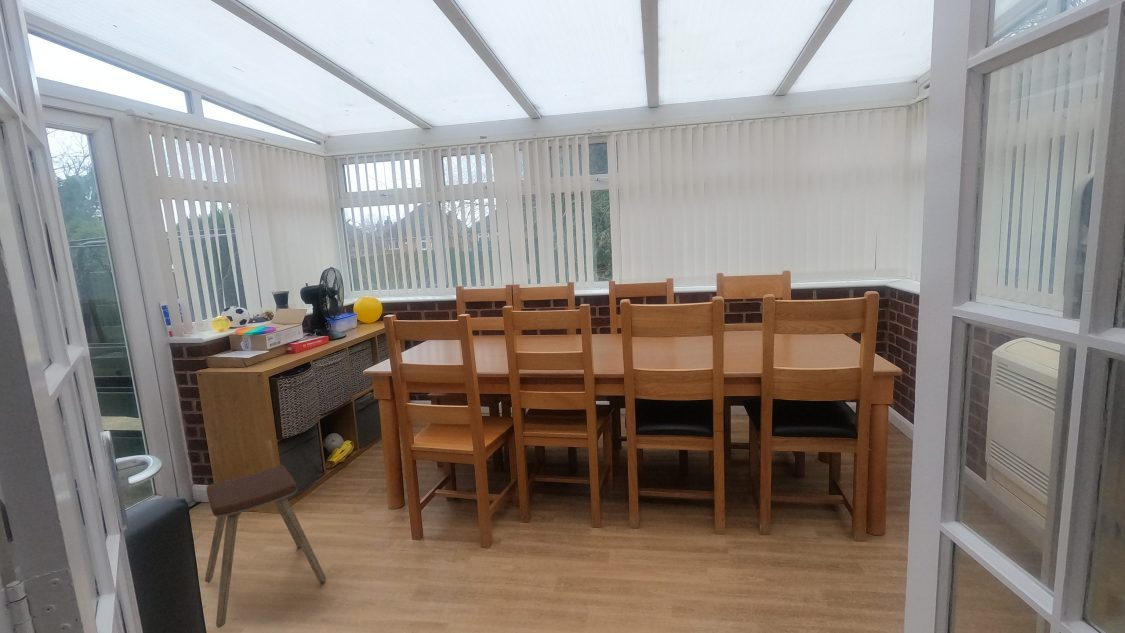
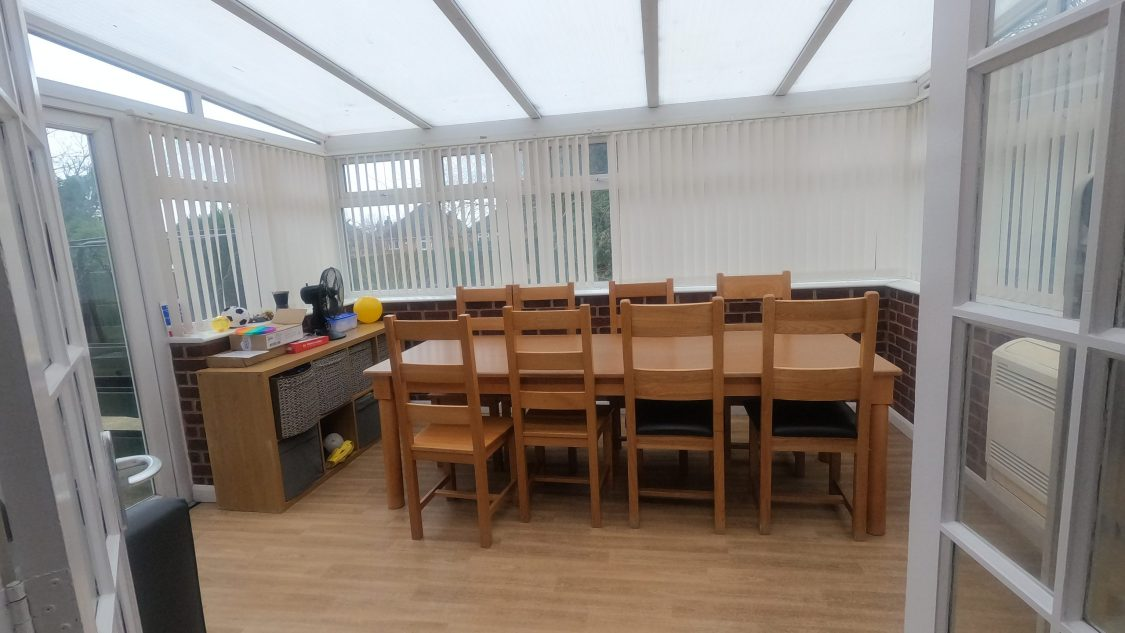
- music stool (236, 529)
